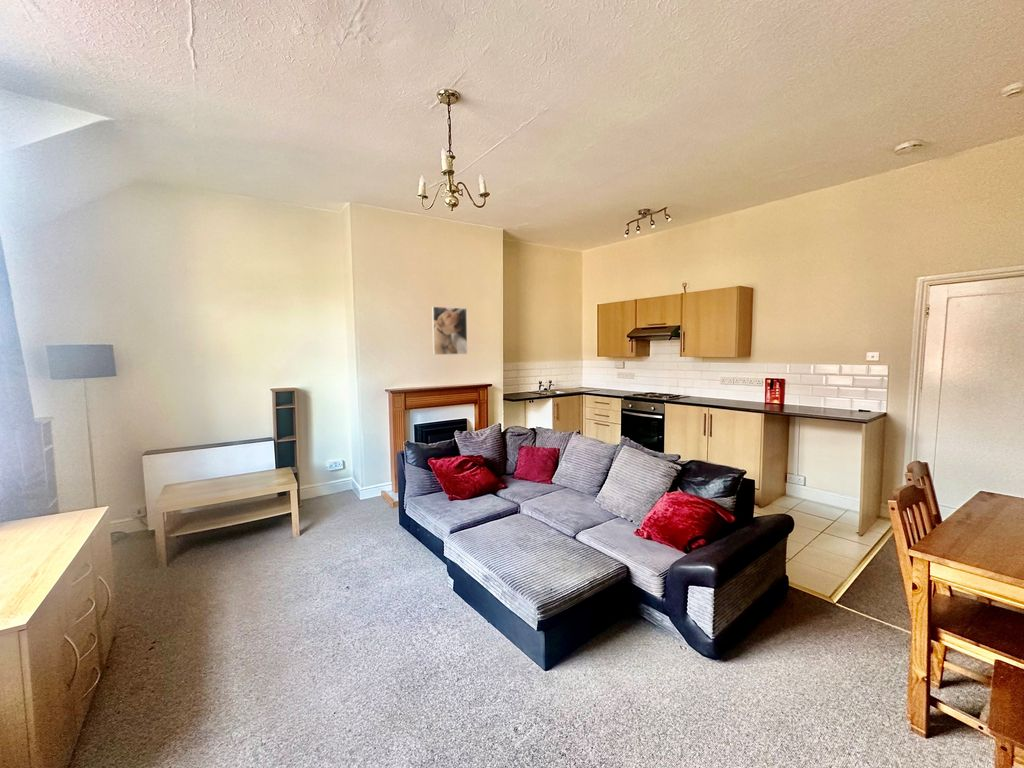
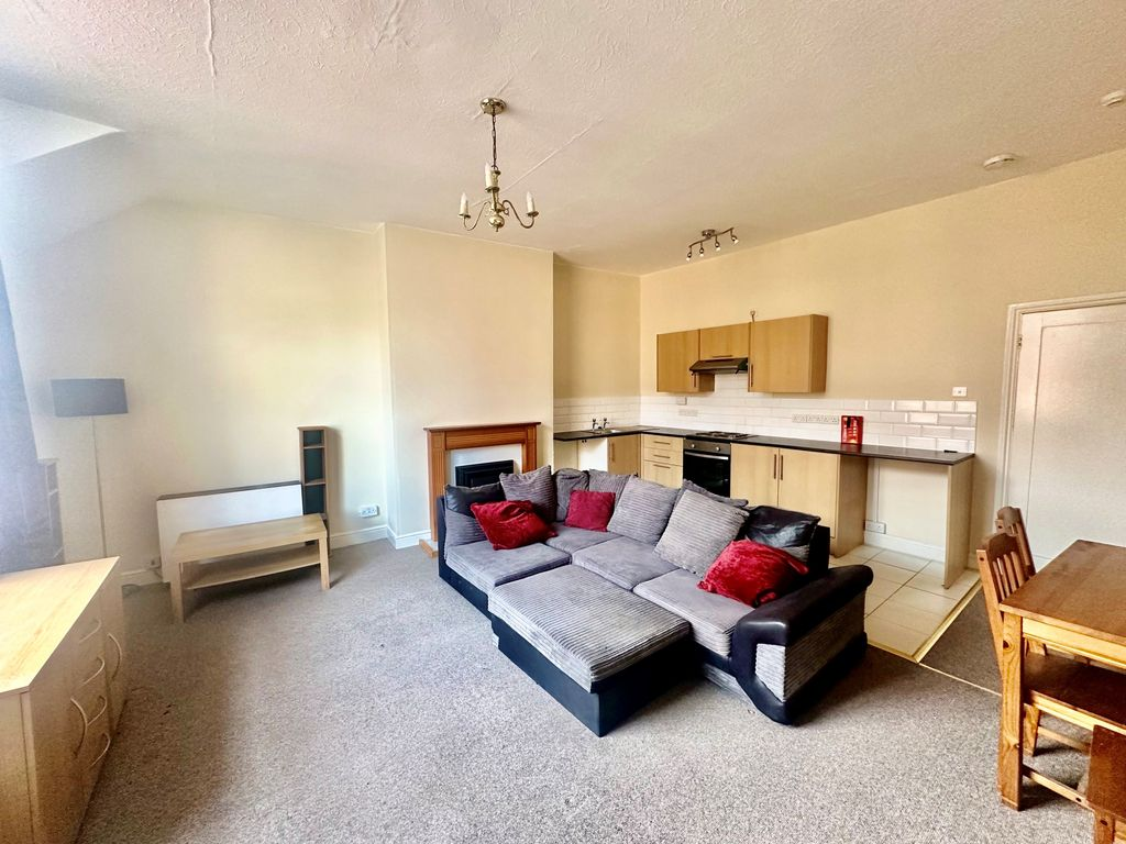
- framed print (450, 331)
